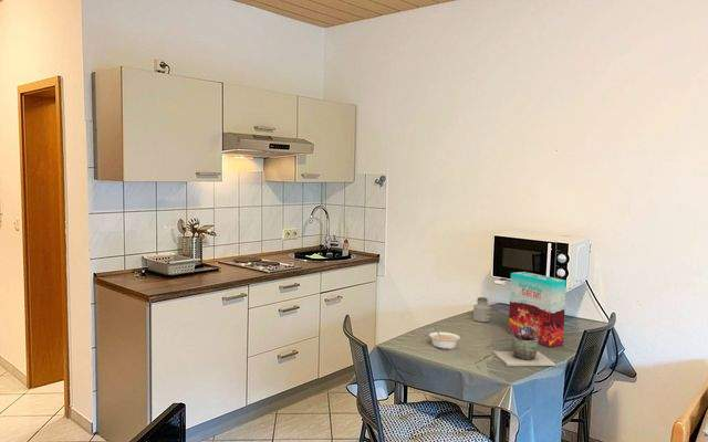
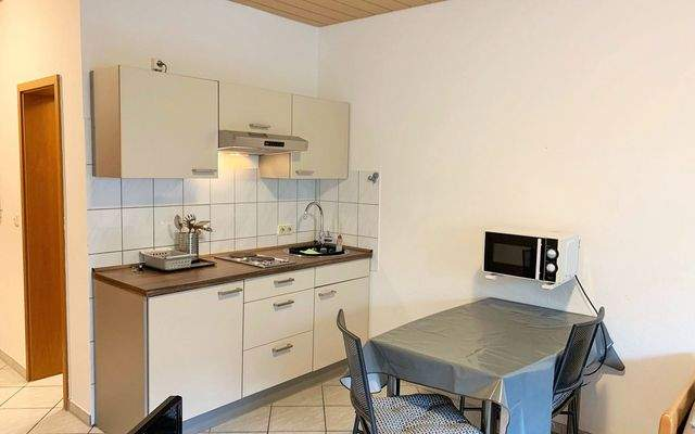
- jar (481, 308)
- cereal box (535, 307)
- succulent plant (523, 343)
- legume (442, 339)
